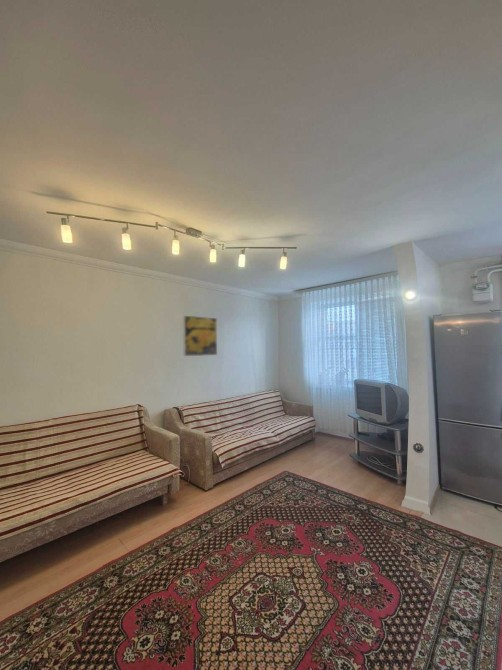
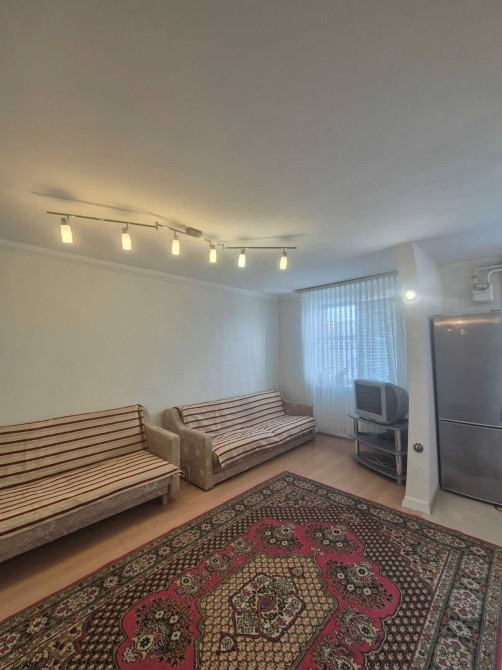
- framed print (200, 336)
